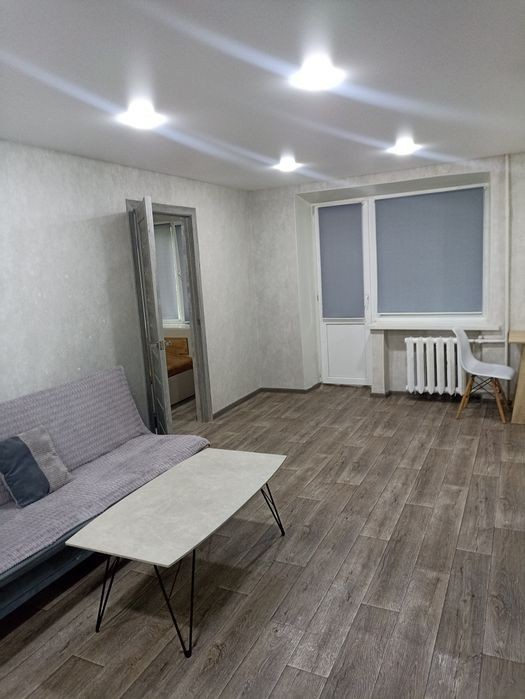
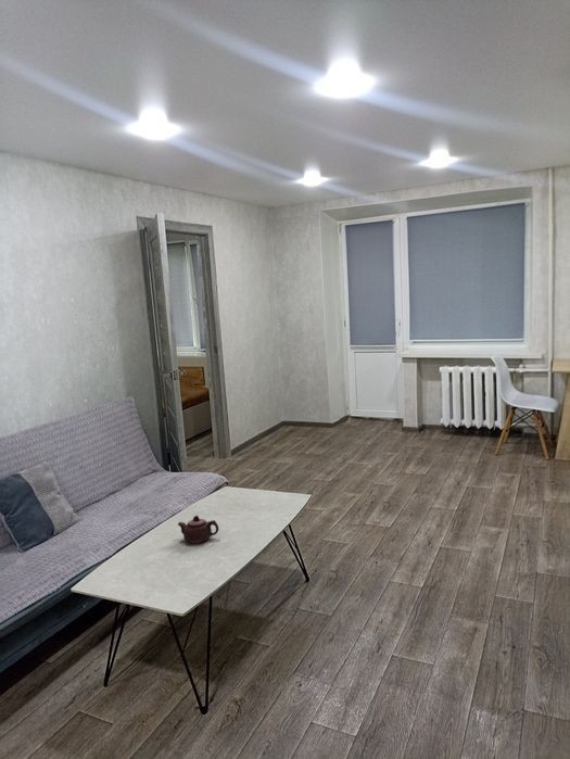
+ teapot (198, 527)
